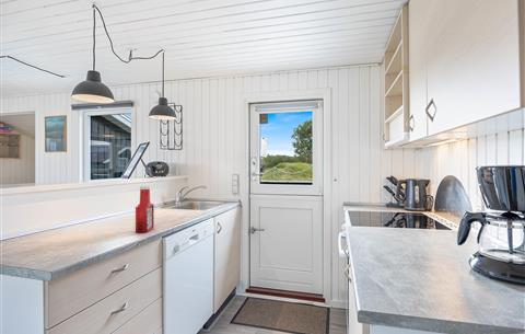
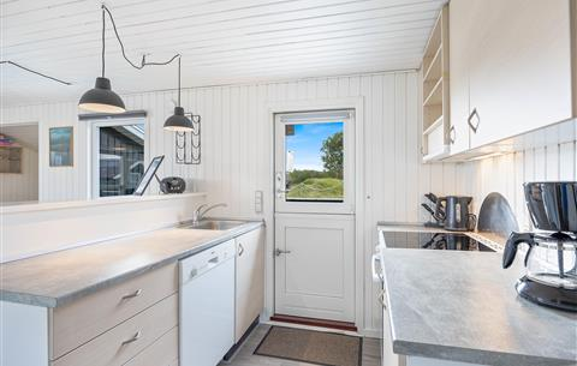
- soap bottle (144, 208)
